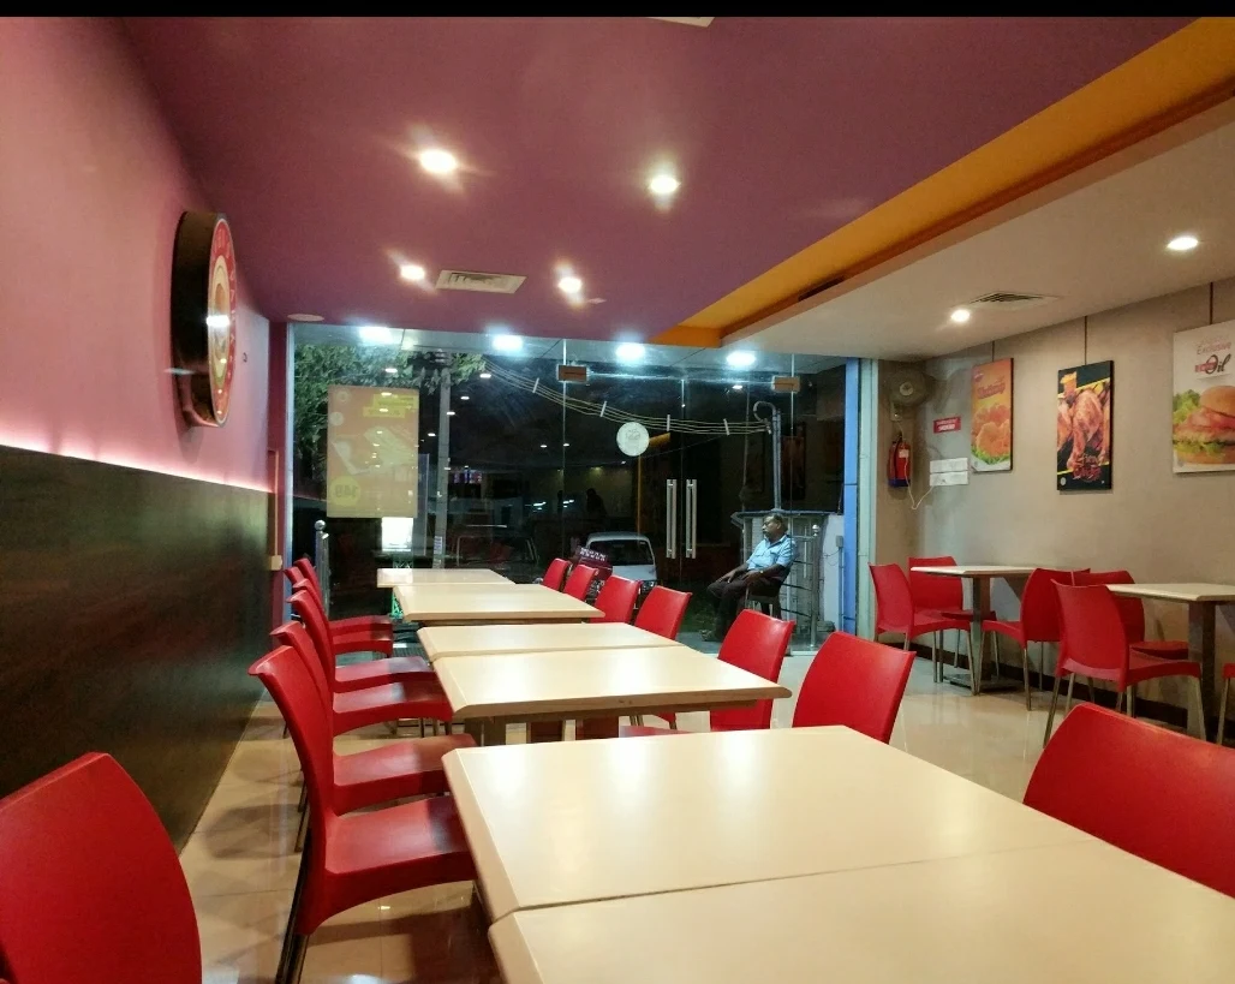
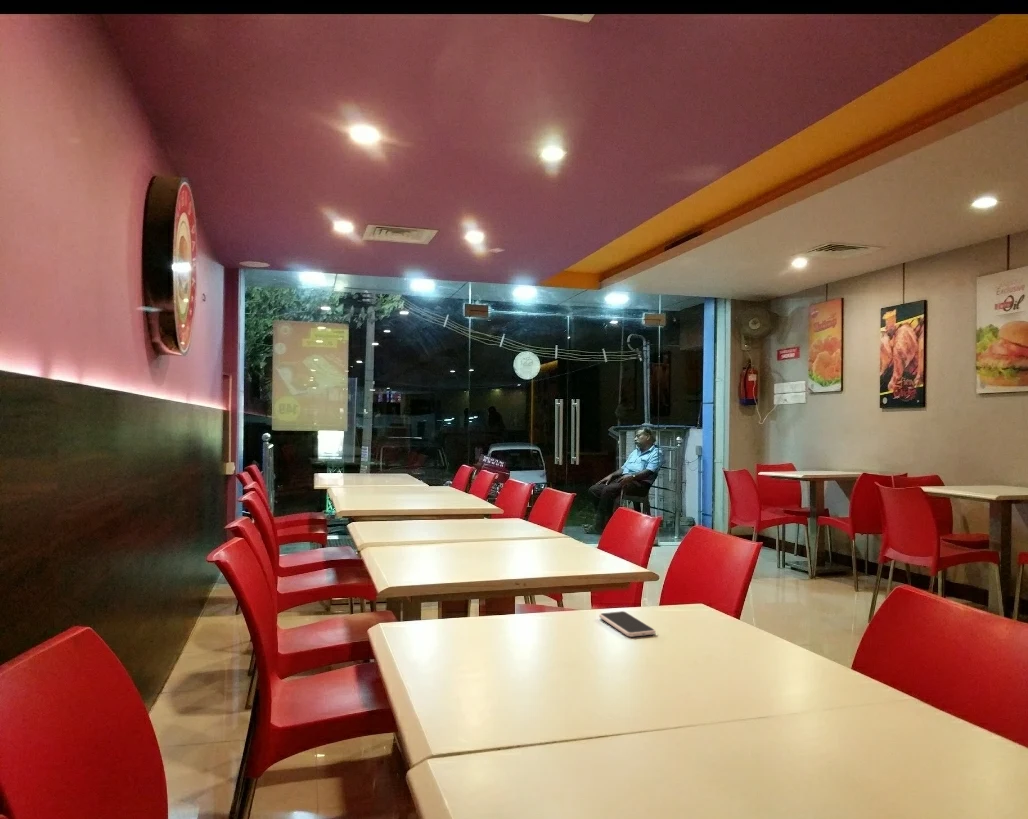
+ smartphone (626, 623)
